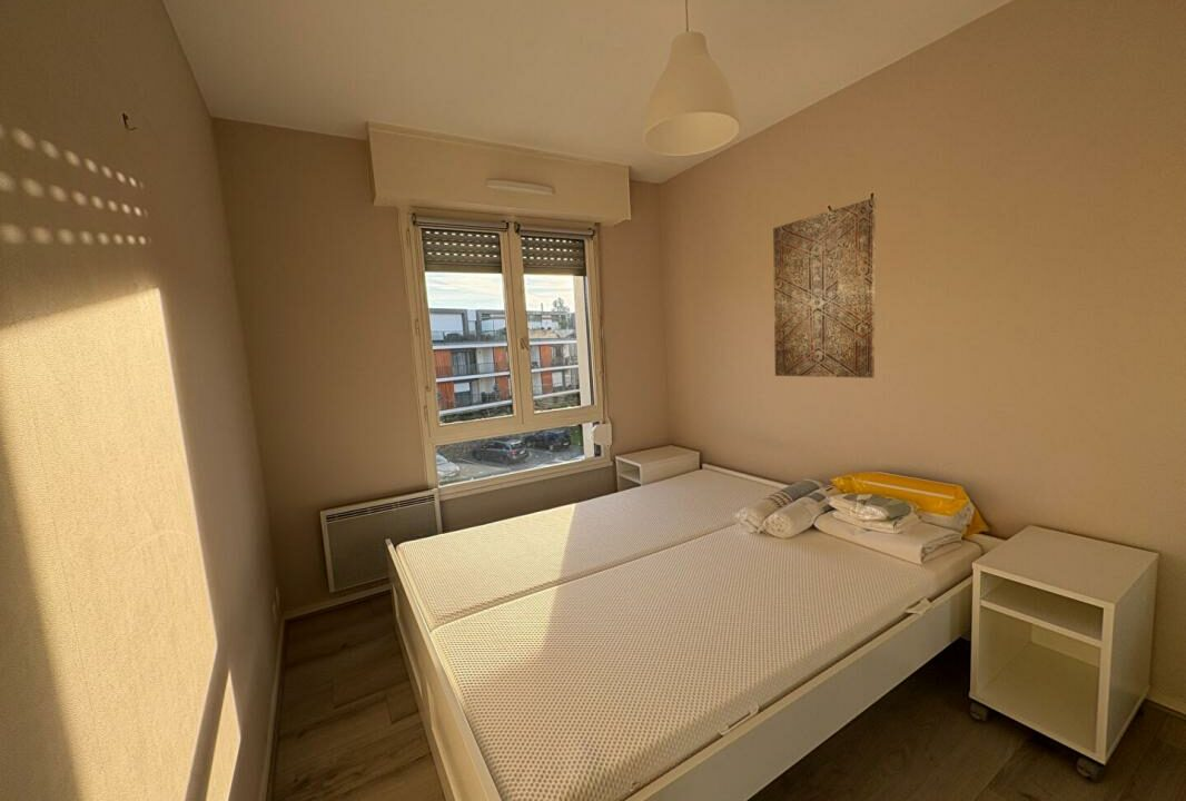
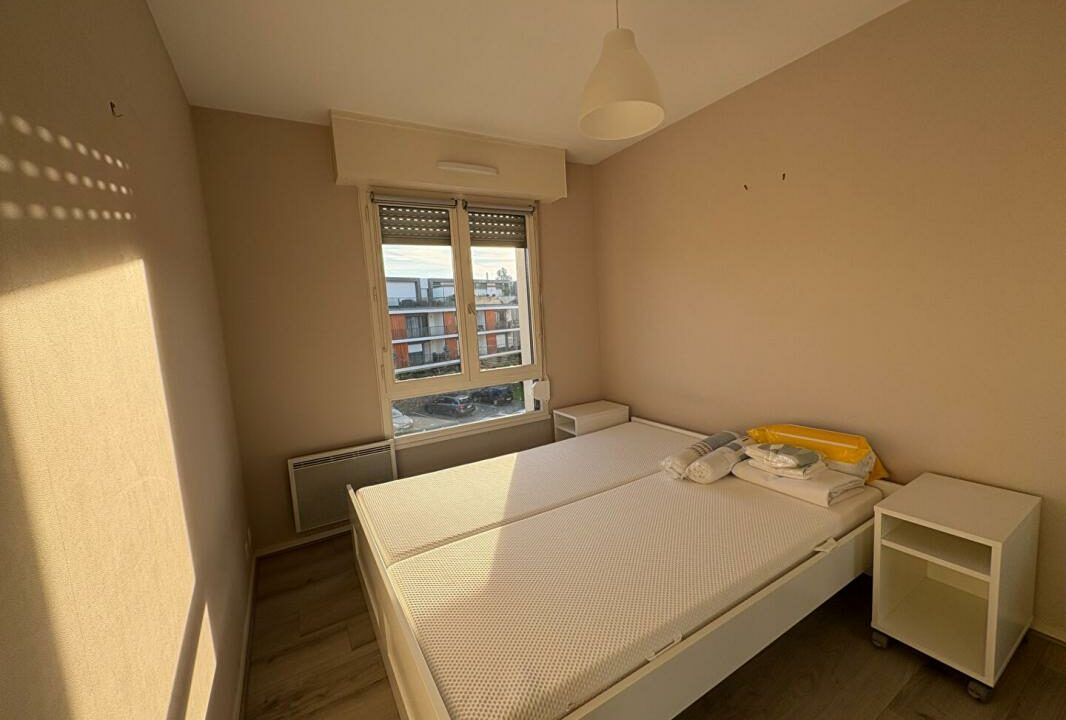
- wall art (820, 297)
